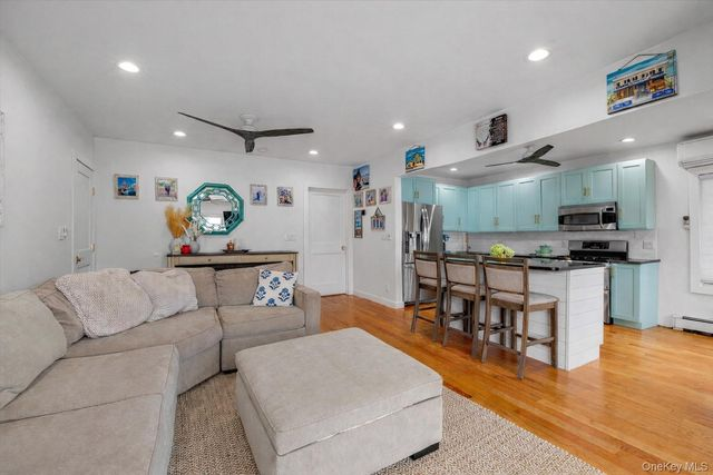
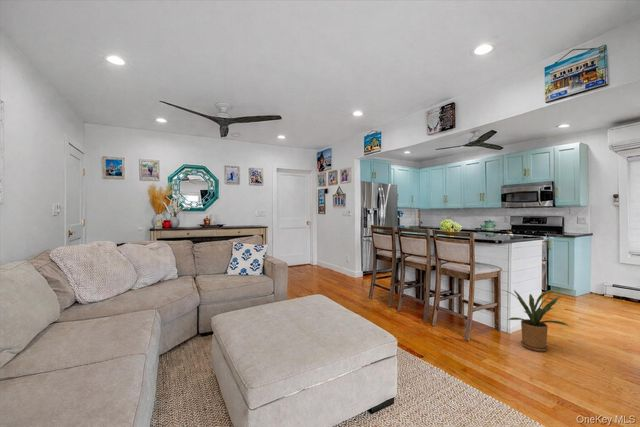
+ house plant (534, 315)
